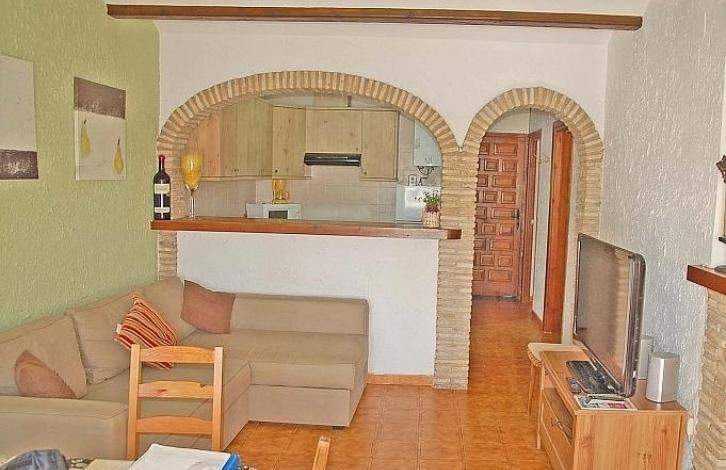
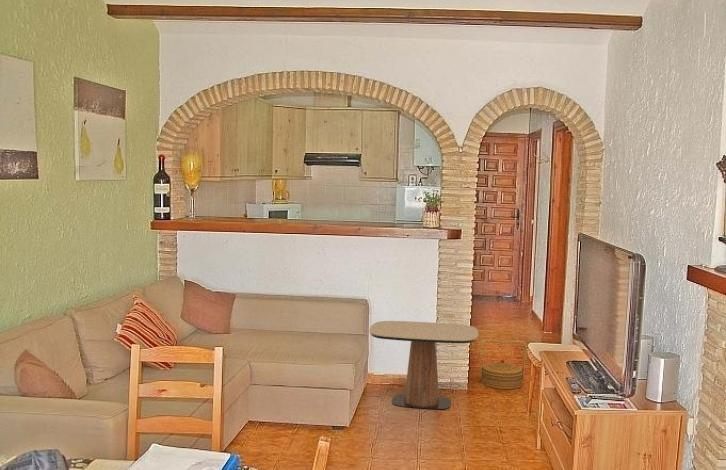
+ basket (502, 361)
+ side table (422, 365)
